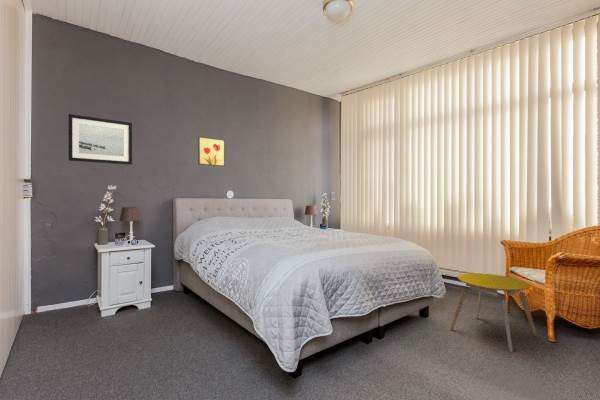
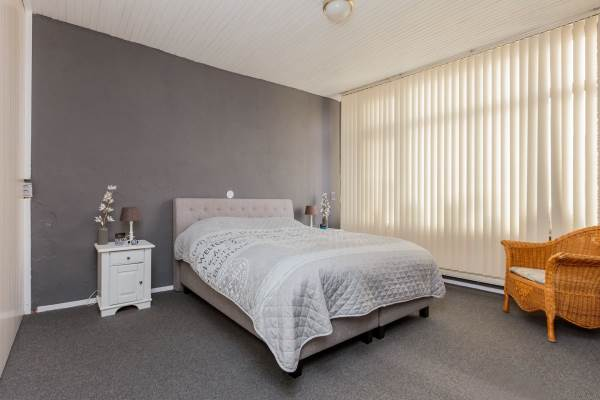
- stool (498, 298)
- wall art (211, 151)
- wall art (101, 140)
